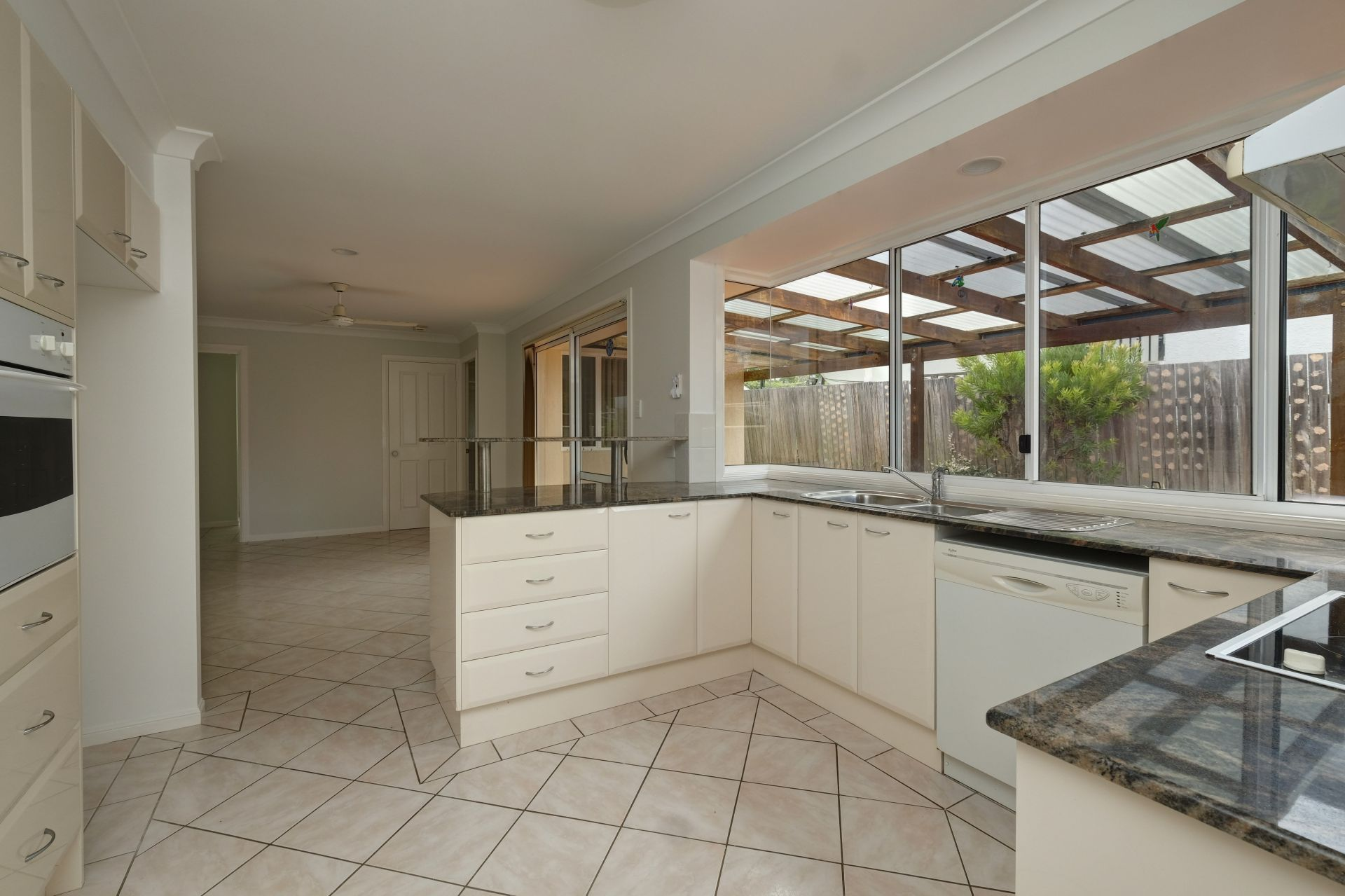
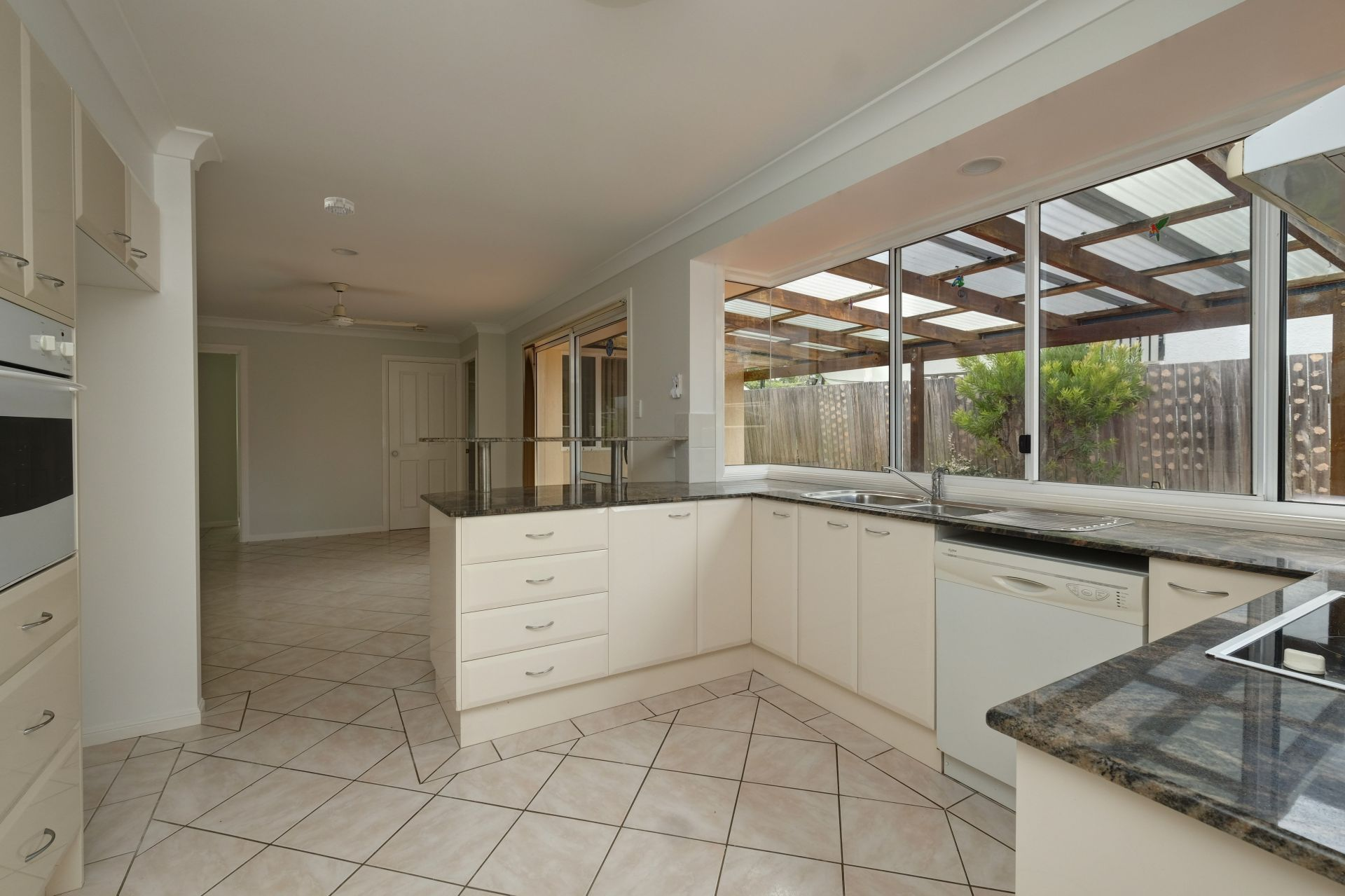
+ smoke detector (339, 205)
